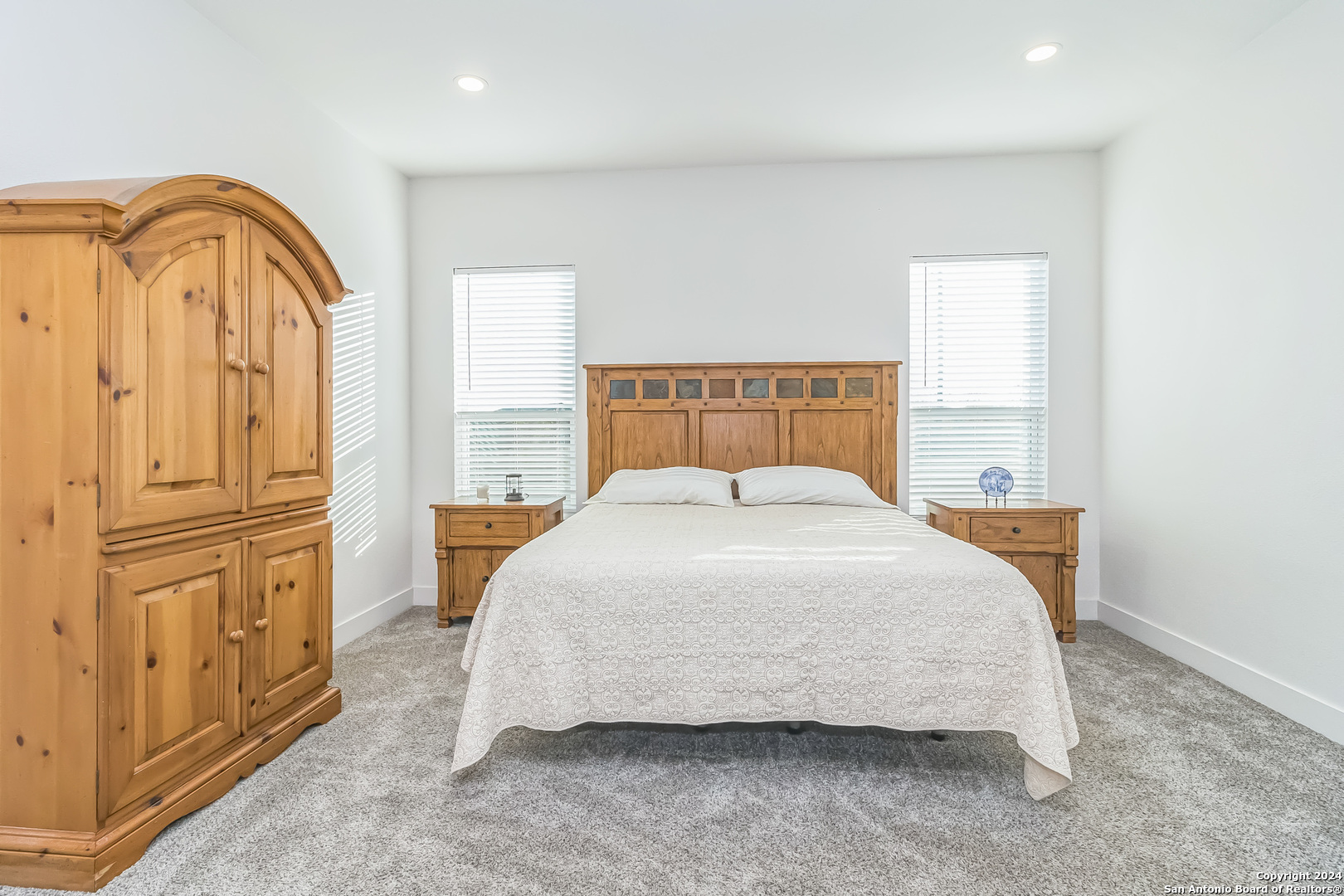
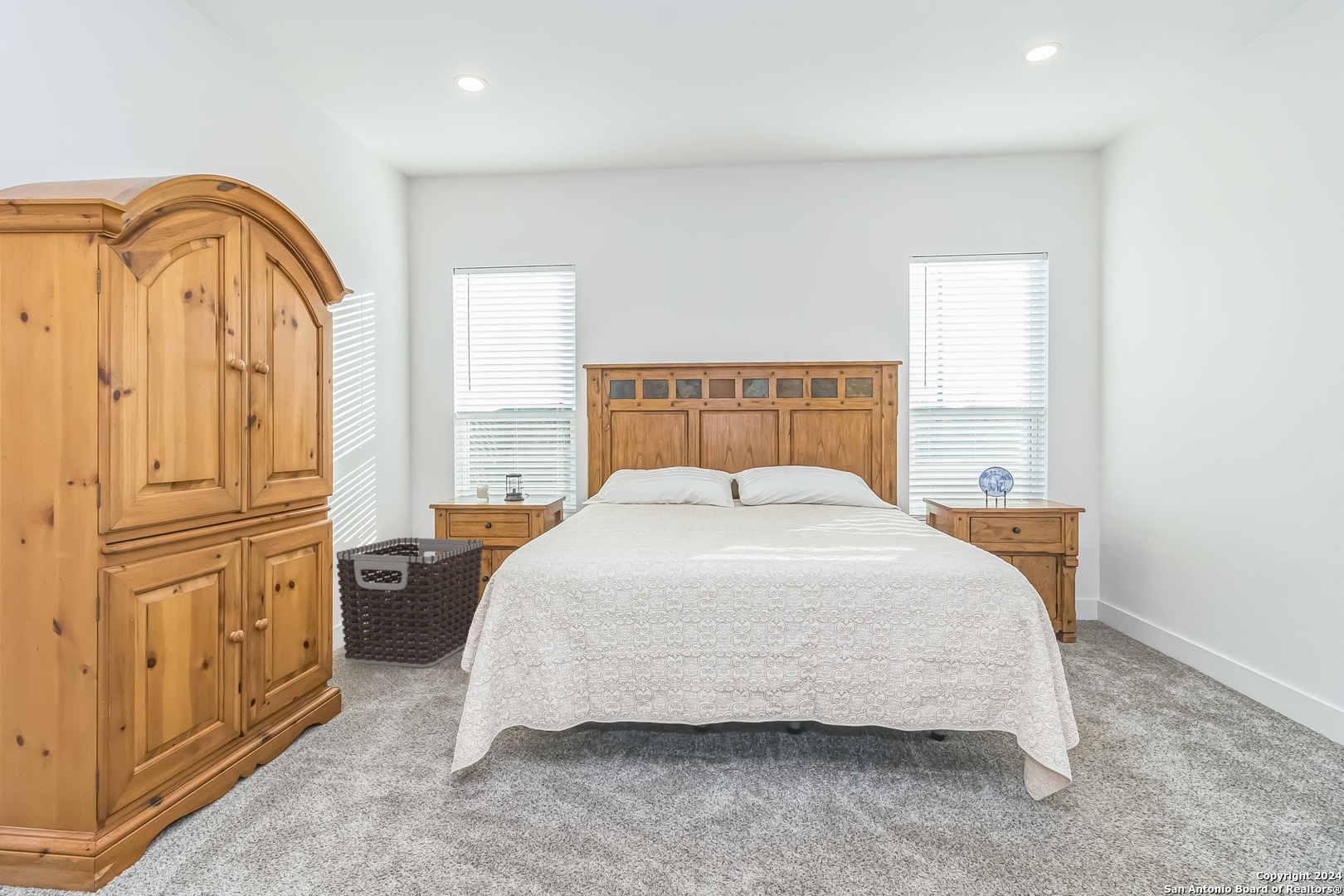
+ clothes hamper (414, 597)
